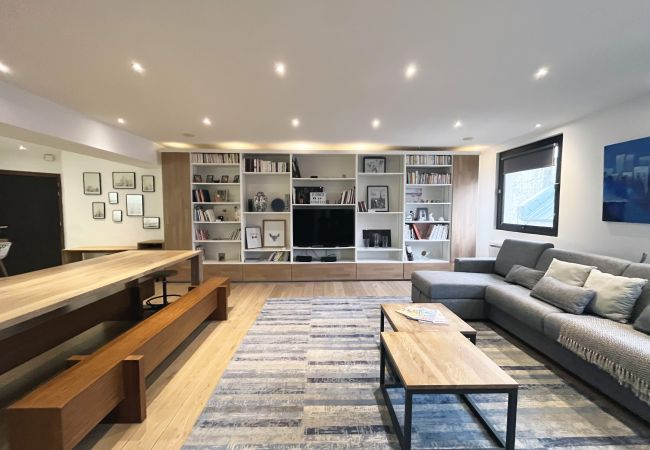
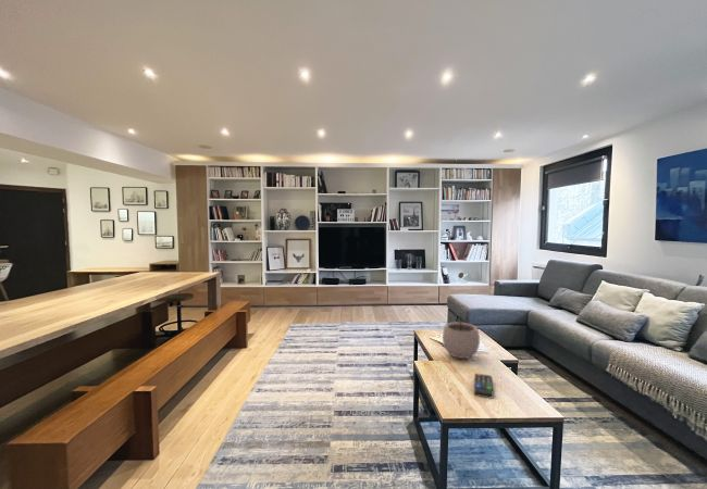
+ plant pot (460, 335)
+ remote control (483, 385)
